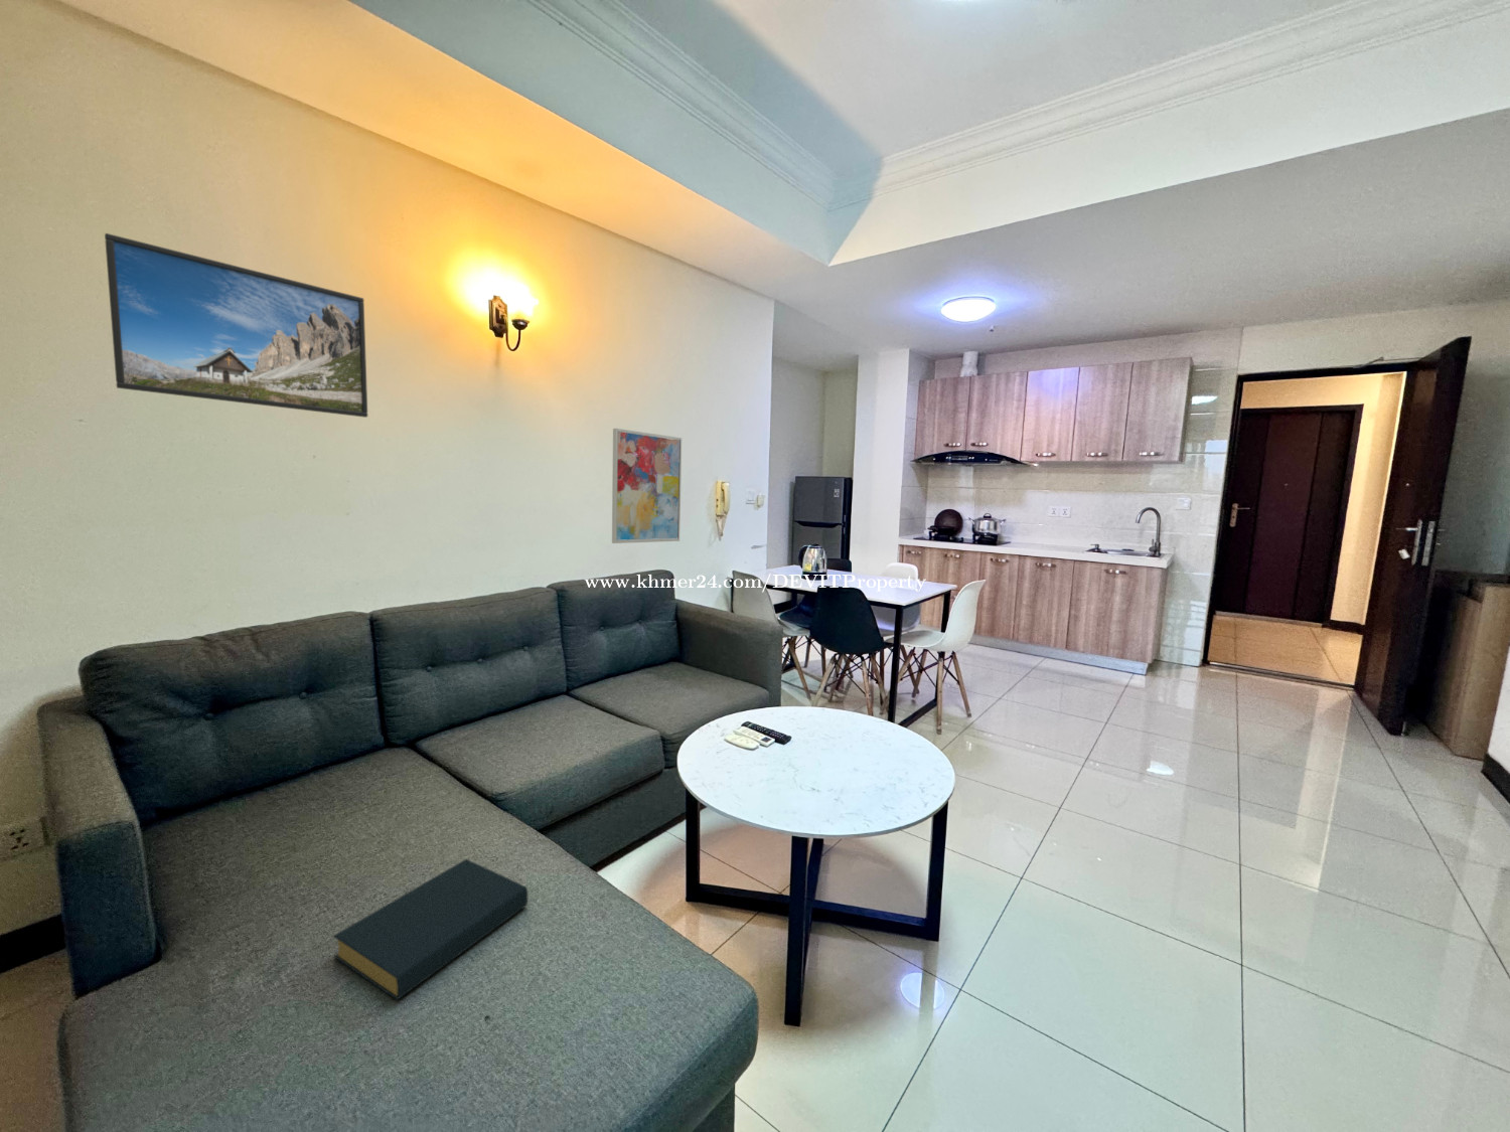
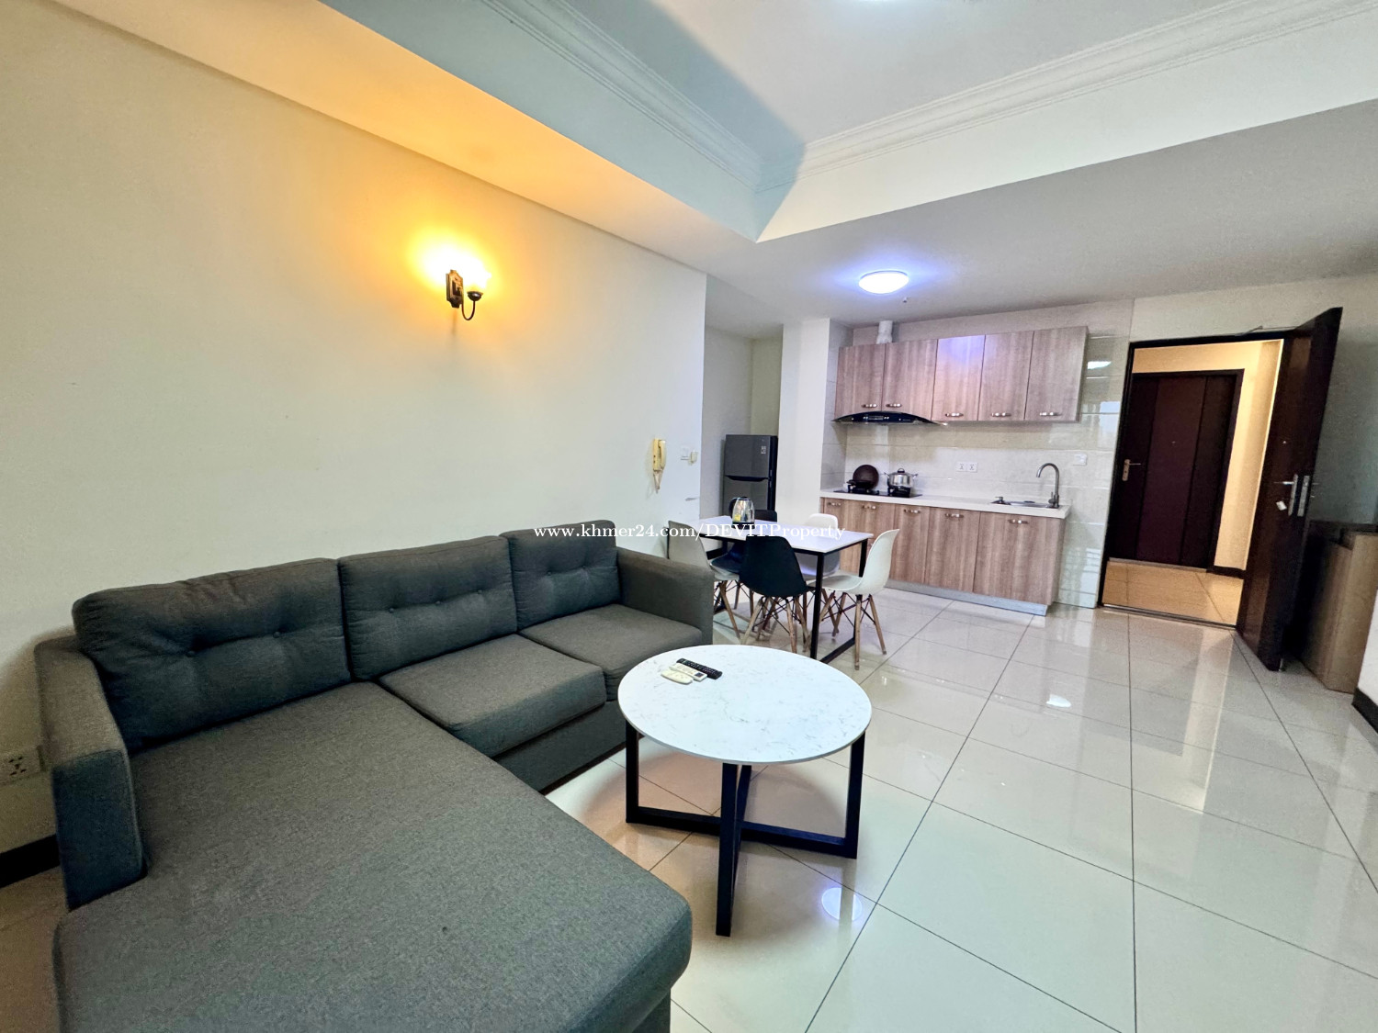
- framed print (253, 338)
- wall art (648, 488)
- hardback book (436, 919)
